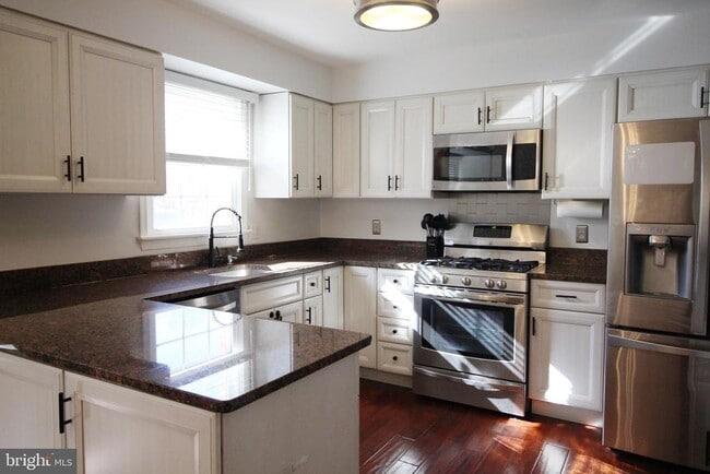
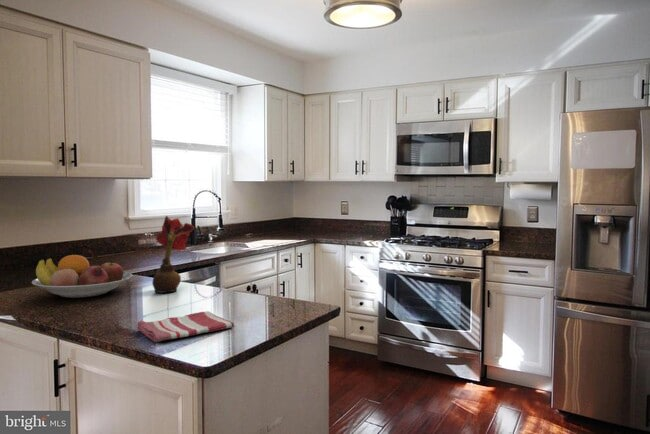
+ dish towel (185, 324)
+ fruit bowl (84, 274)
+ flower (170, 251)
